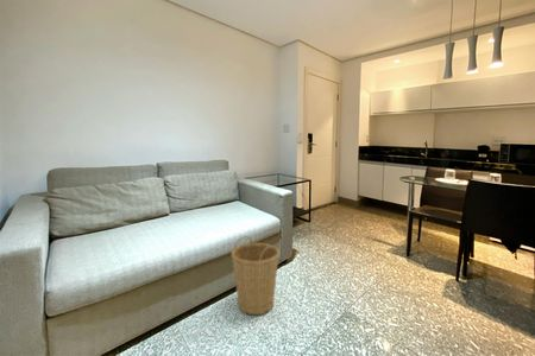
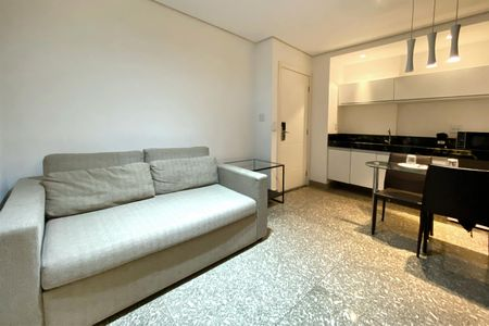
- basket (256, 272)
